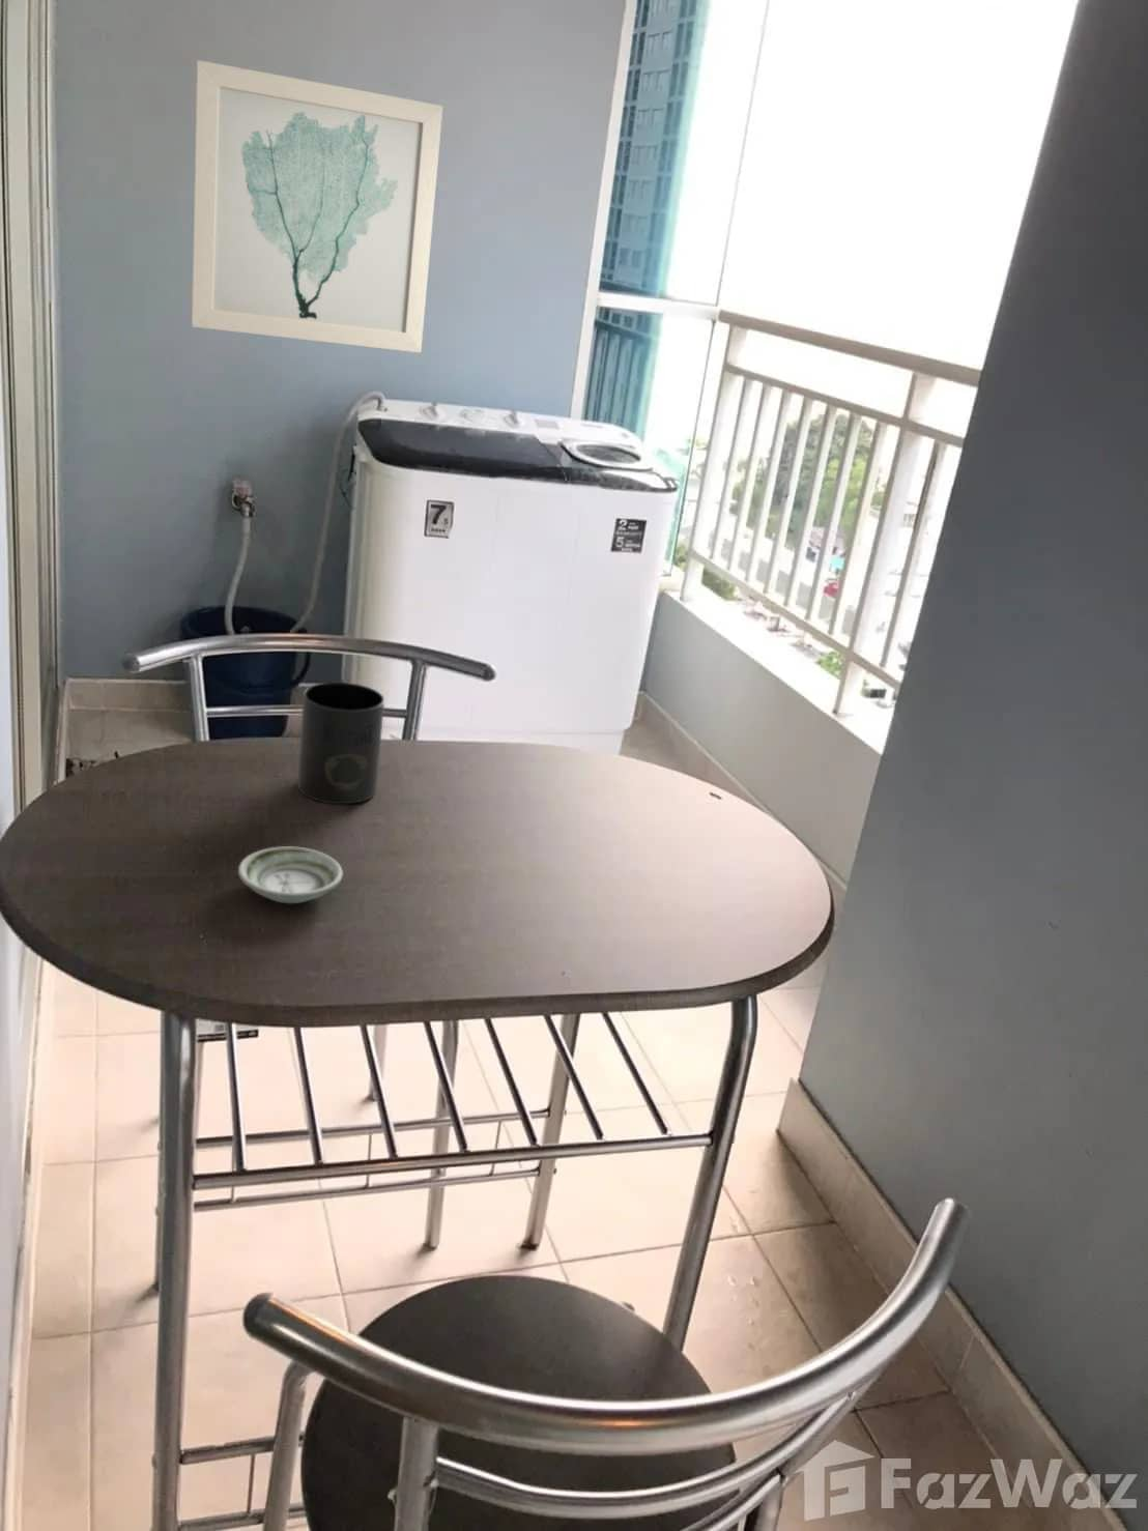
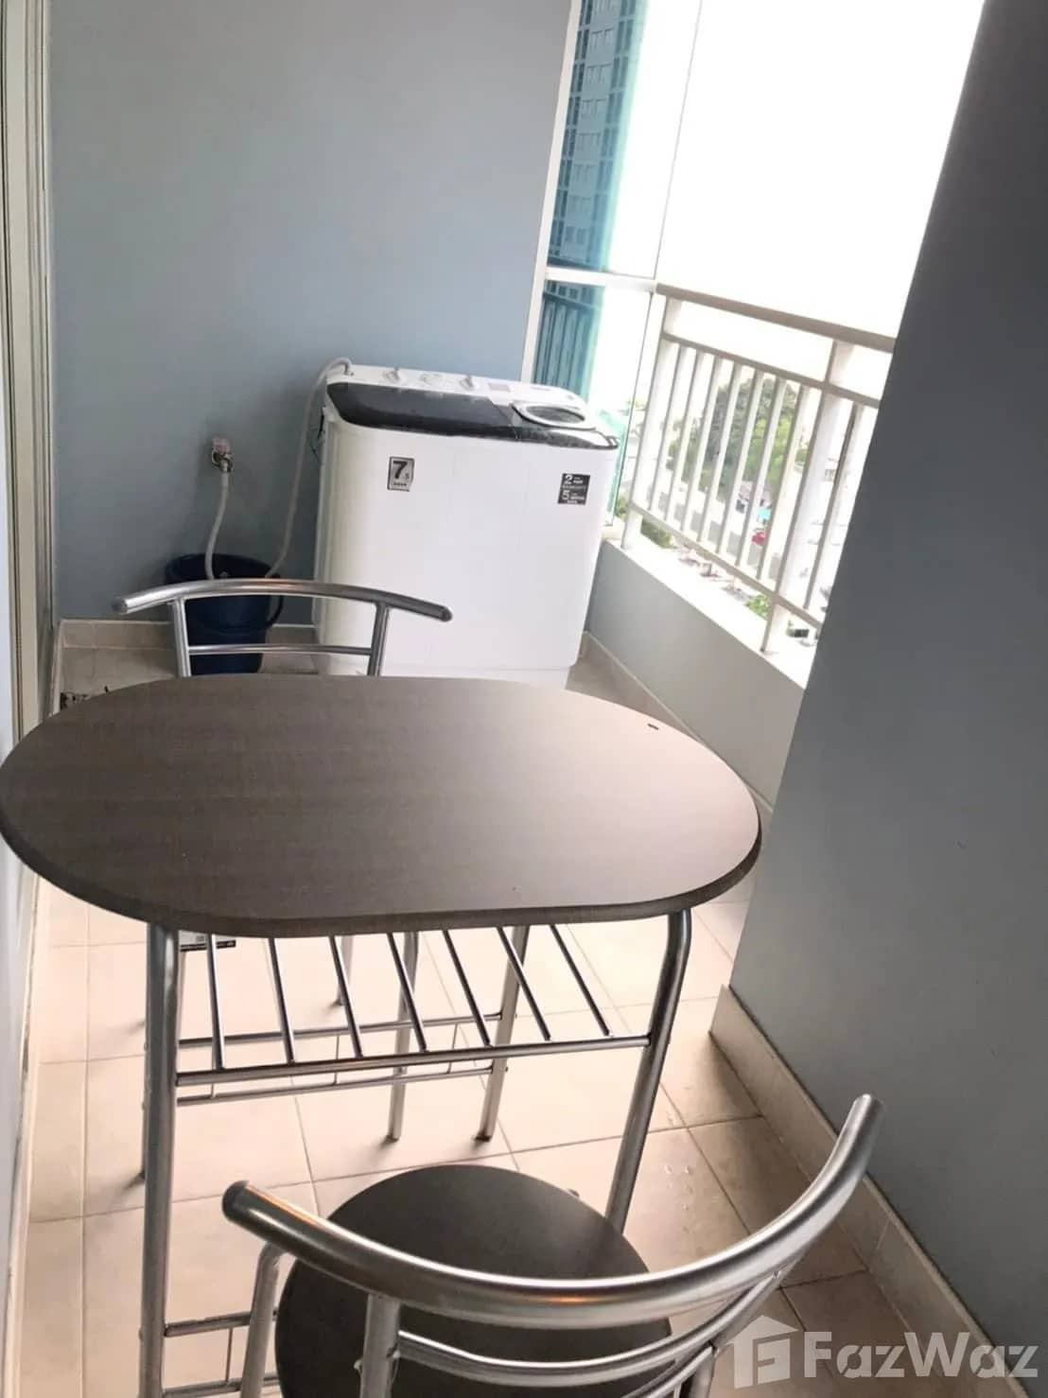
- saucer (291, 880)
- wall art (316, 217)
- mug (338, 737)
